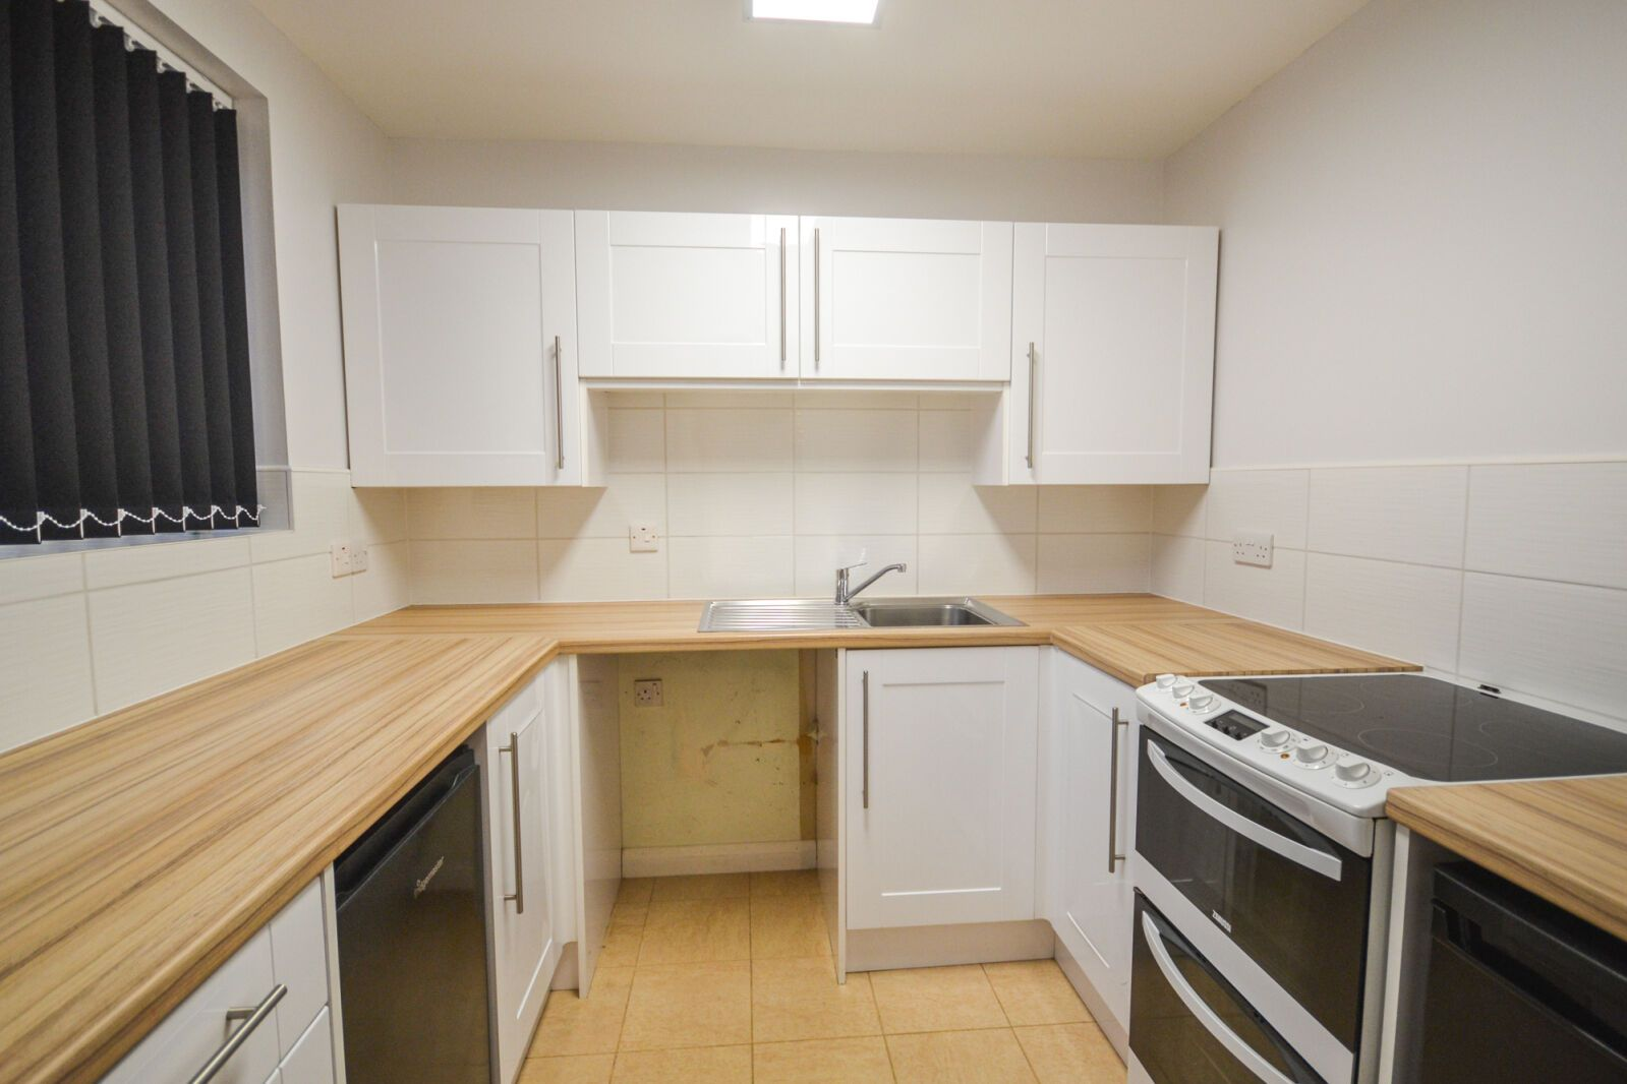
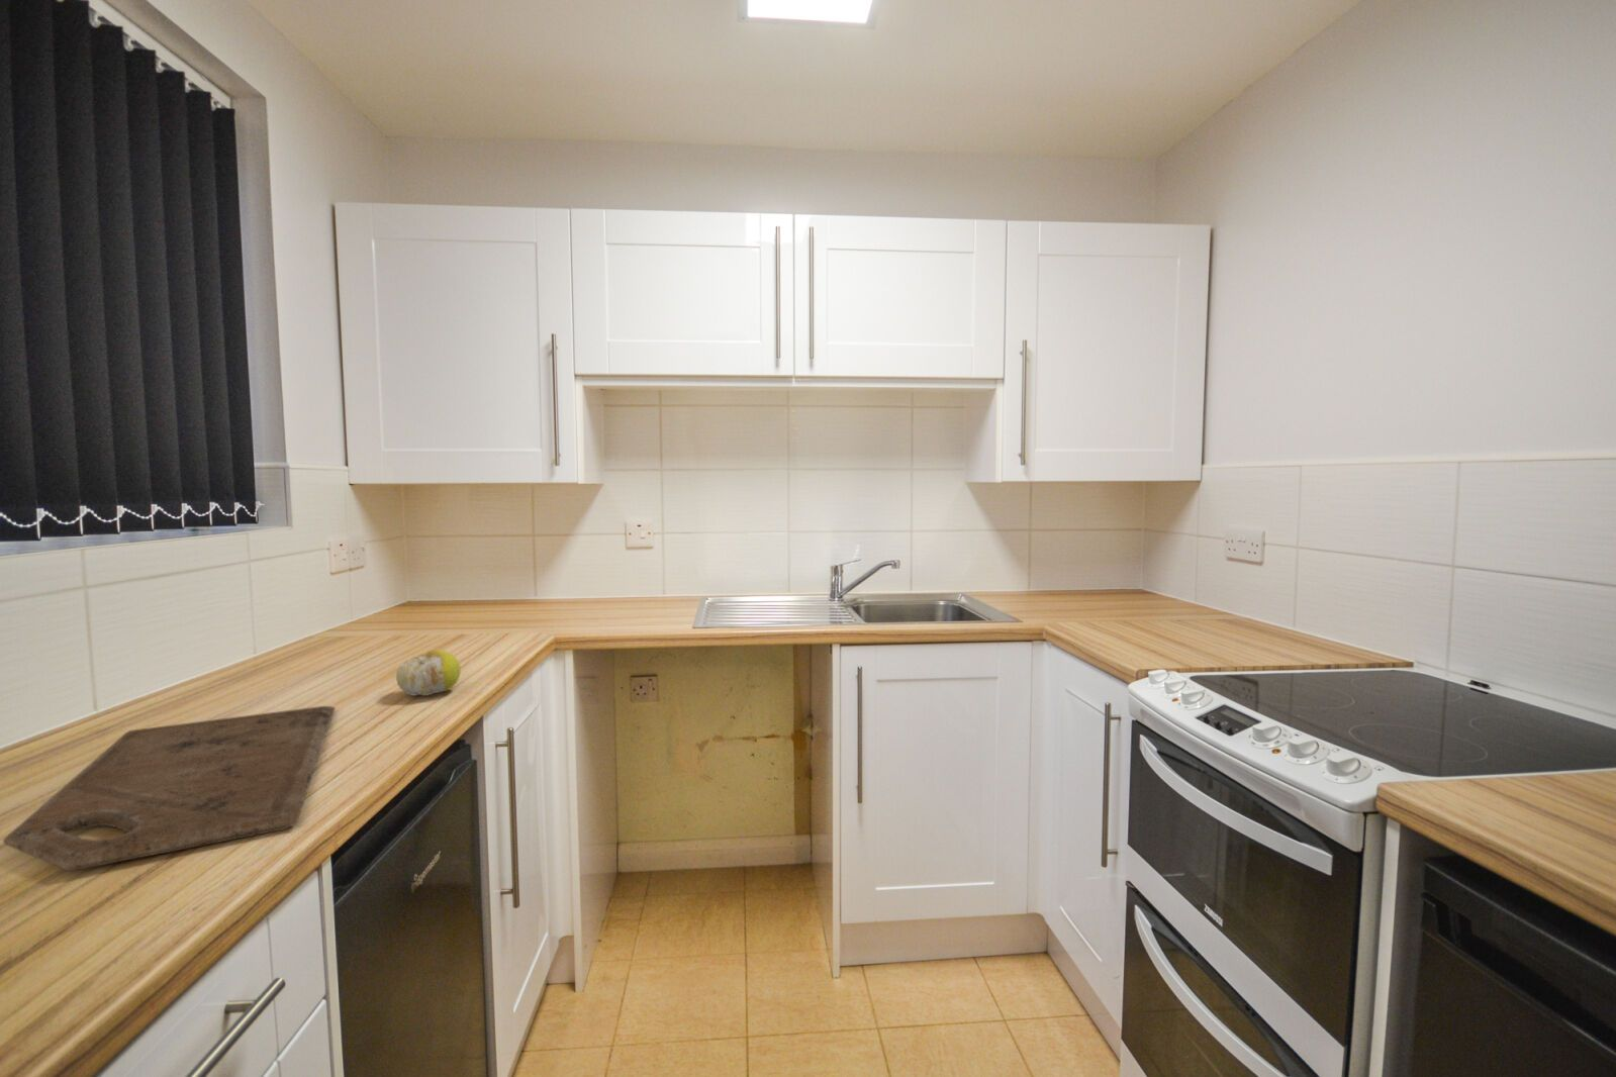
+ cutting board (198, 772)
+ fruit (428, 672)
